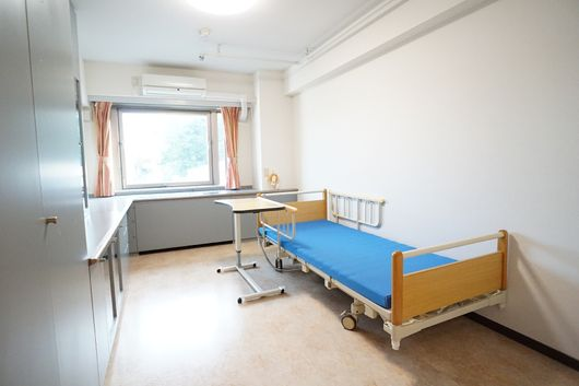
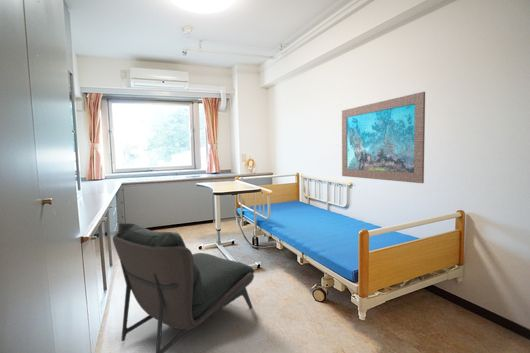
+ armless chair (187, 271)
+ wall art (376, 141)
